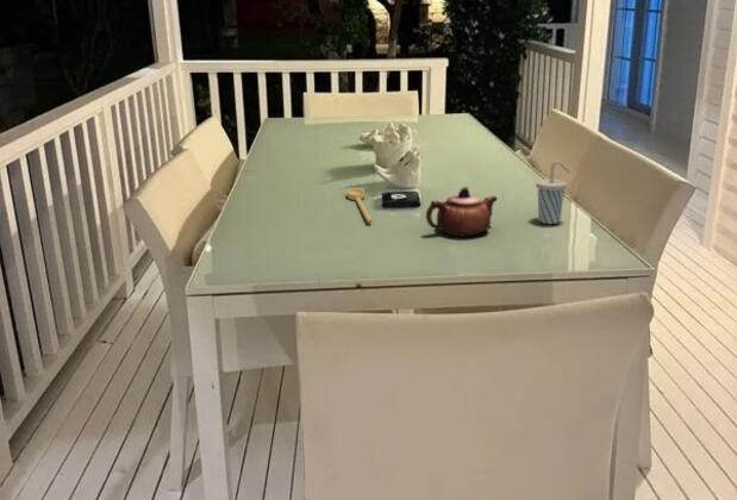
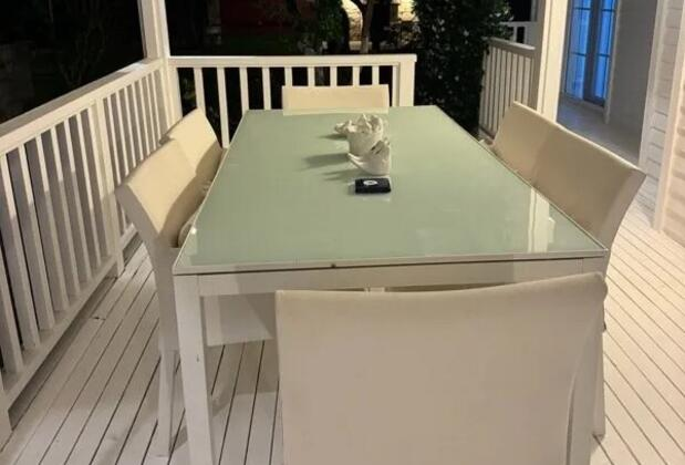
- cup (552, 190)
- spoon (361, 204)
- teapot (461, 208)
